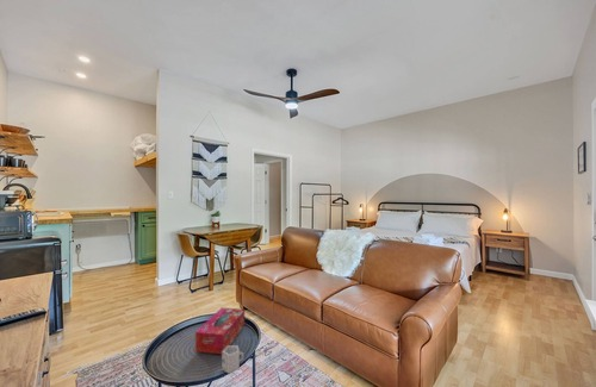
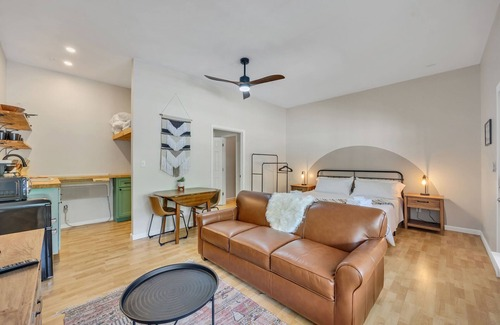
- cup (232, 357)
- tissue box (222, 327)
